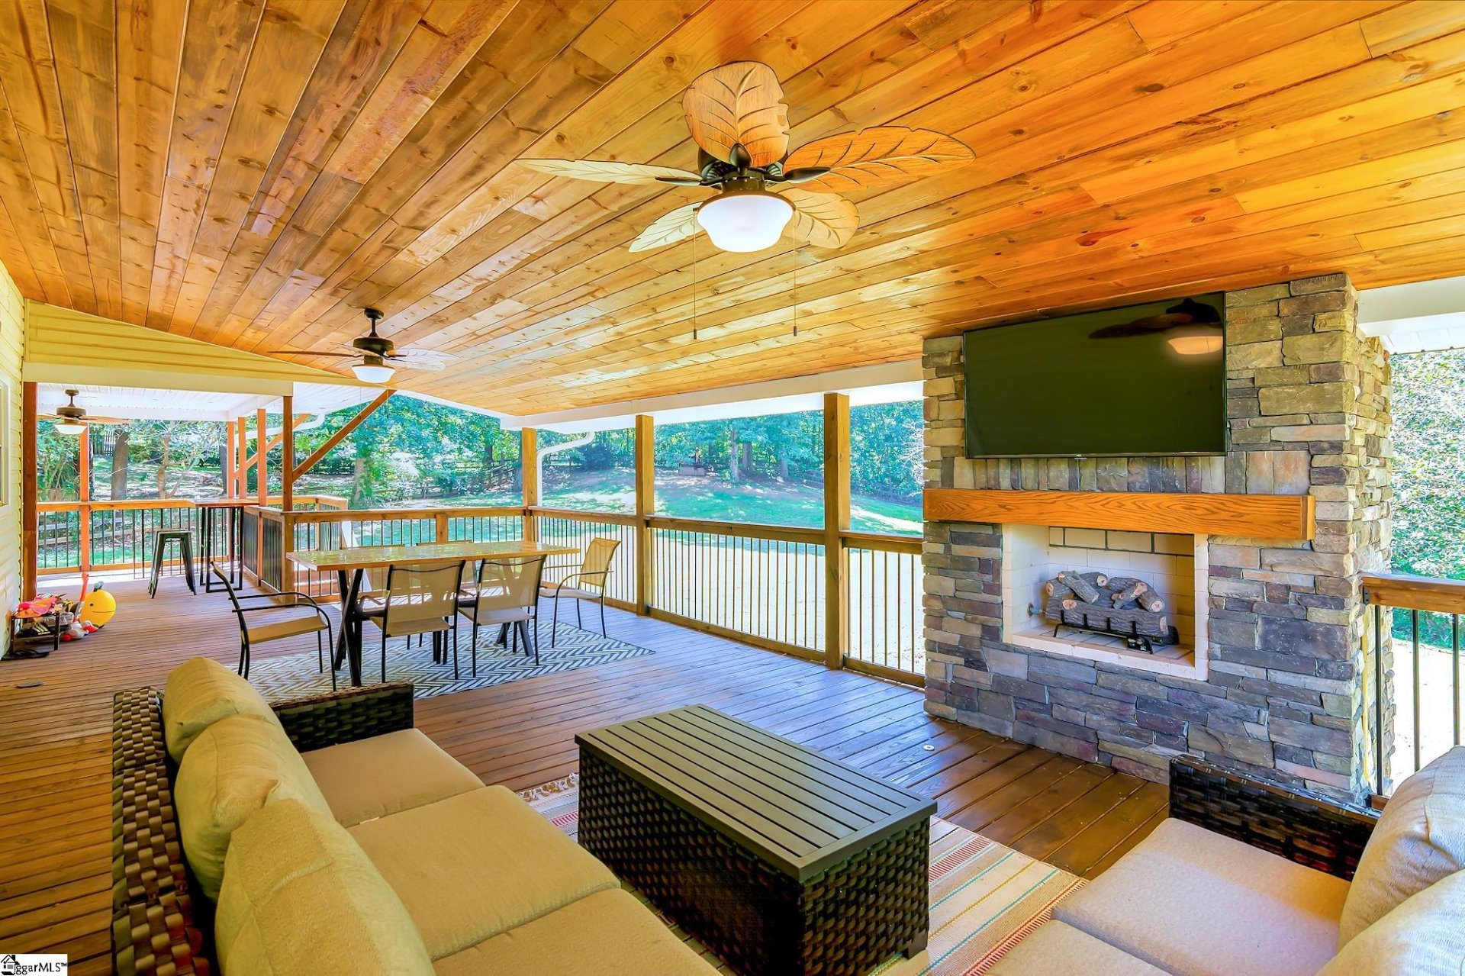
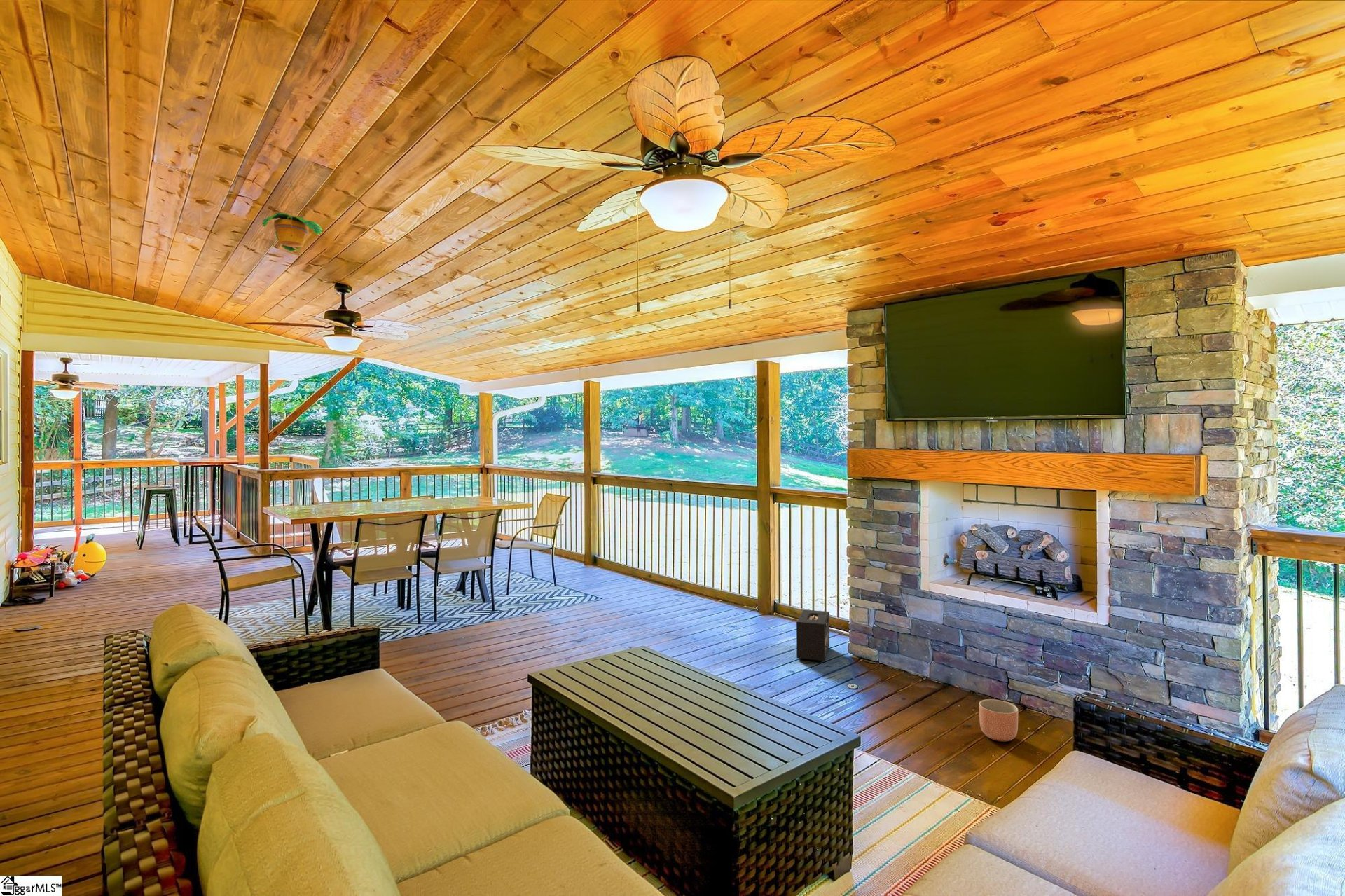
+ speaker (813, 635)
+ hanging planter (291, 213)
+ planter (998, 722)
